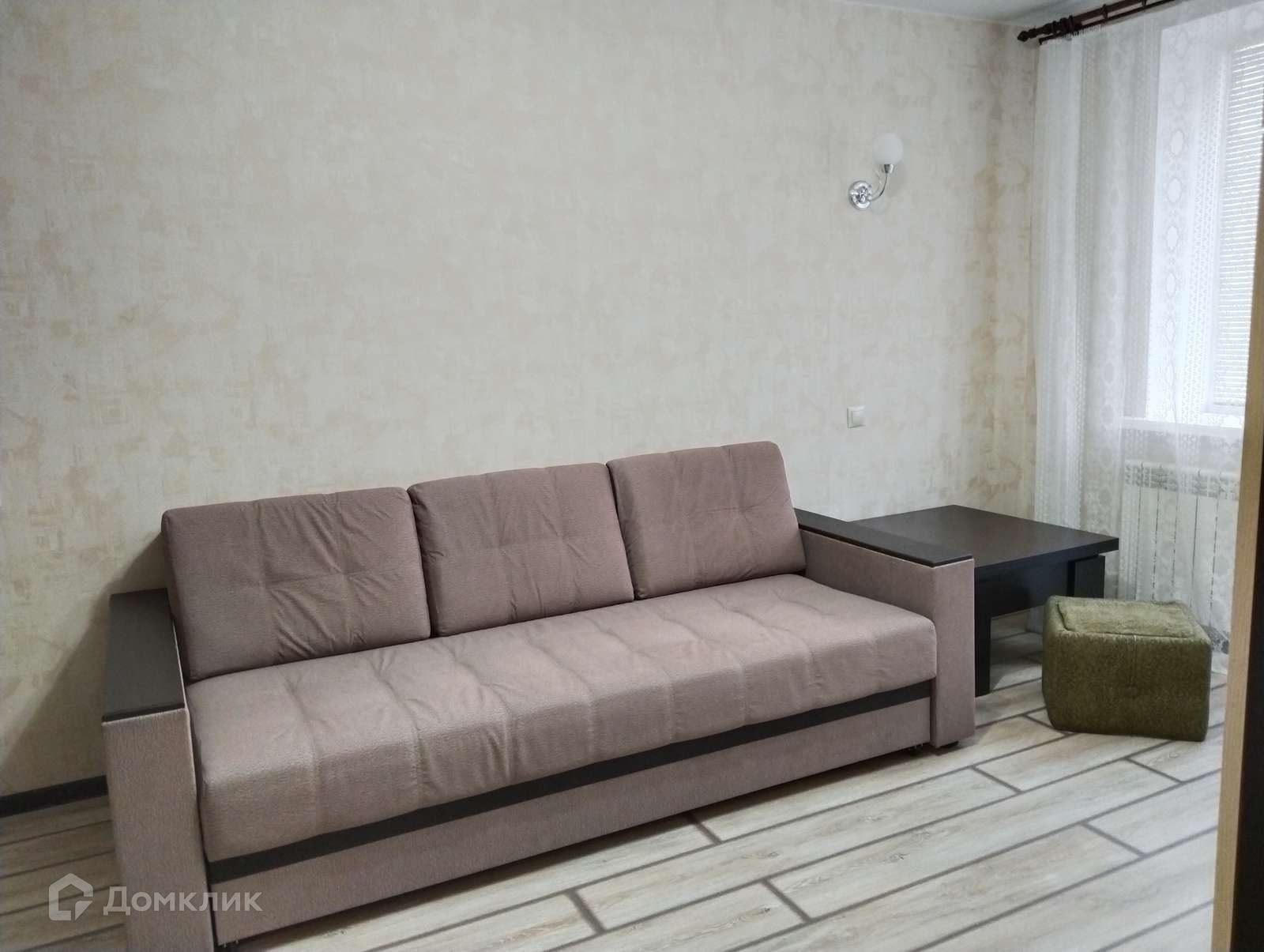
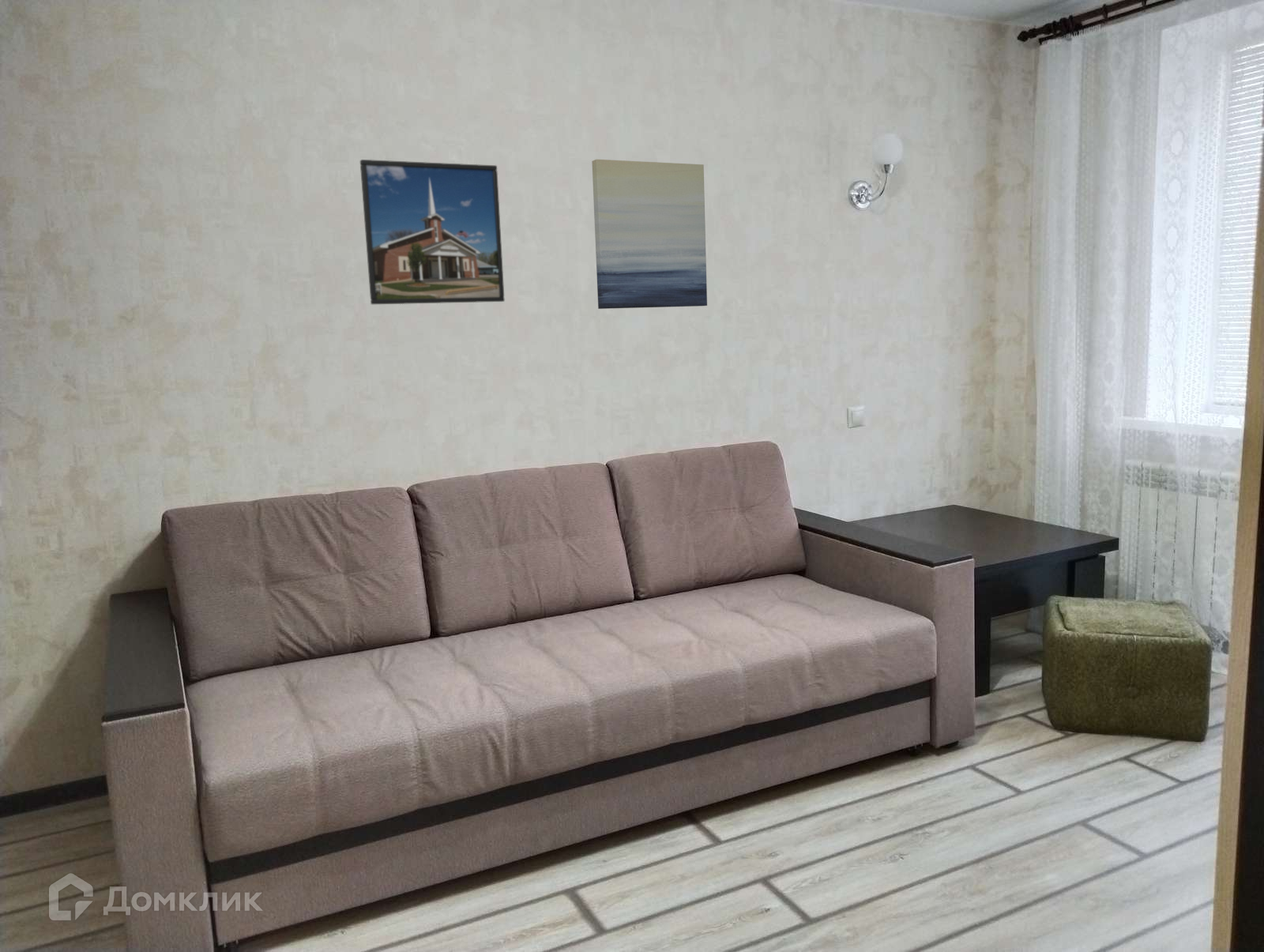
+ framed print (434, 233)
+ wall art (651, 235)
